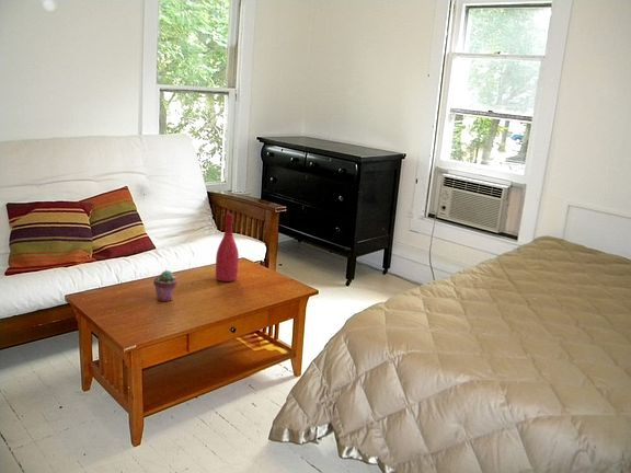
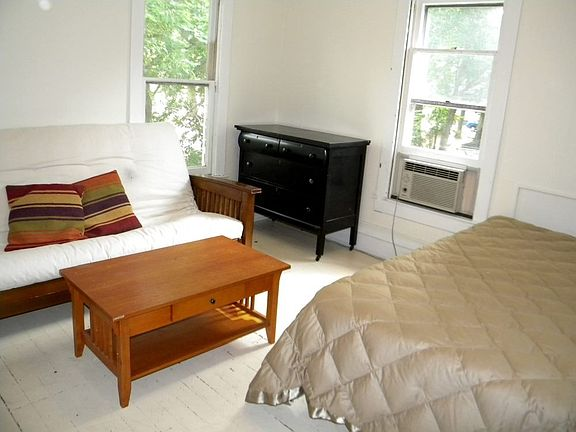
- potted succulent (164, 285)
- wine bottle (228, 246)
